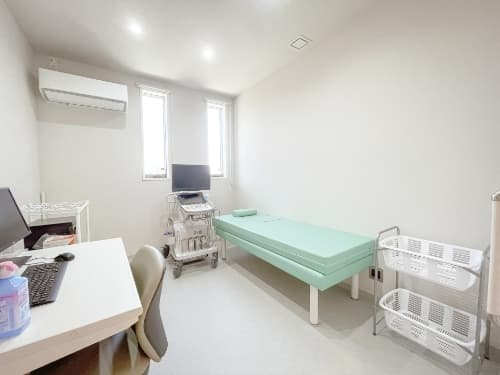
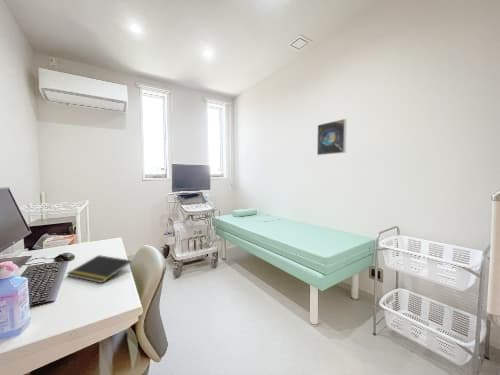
+ notepad (100, 267)
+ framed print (330, 138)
